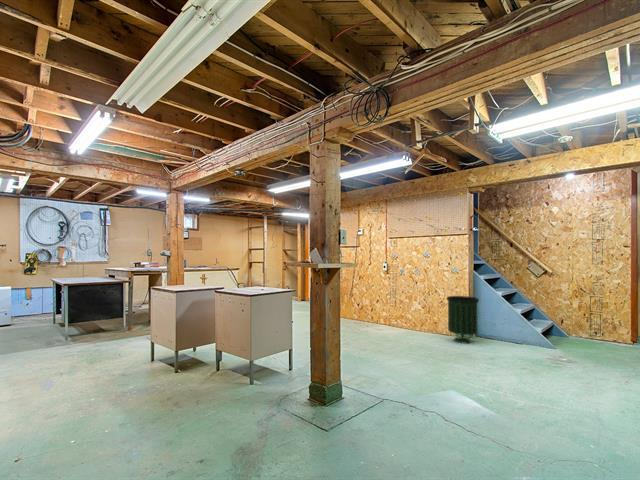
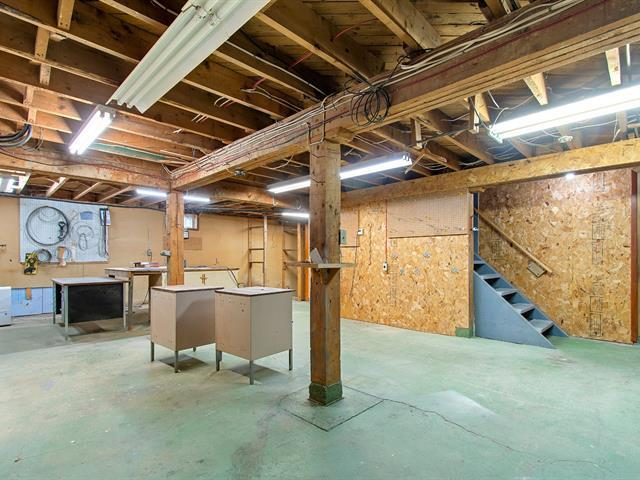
- trash can (462, 319)
